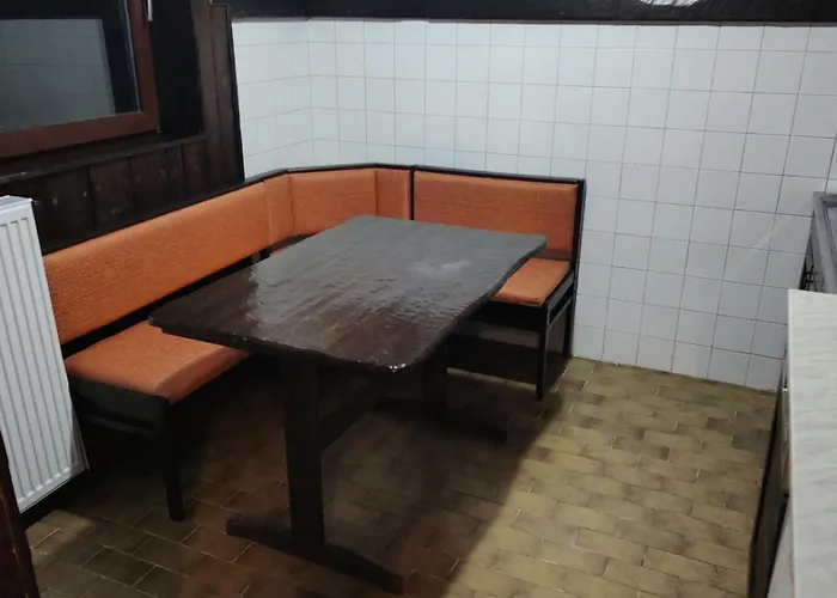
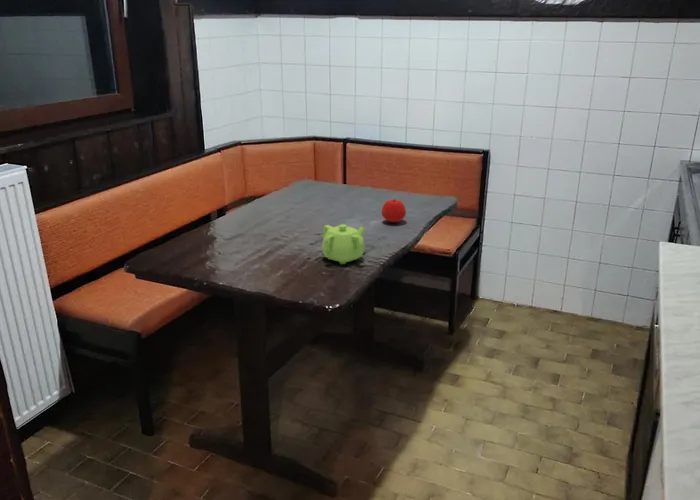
+ teapot (345, 241)
+ apple (393, 210)
